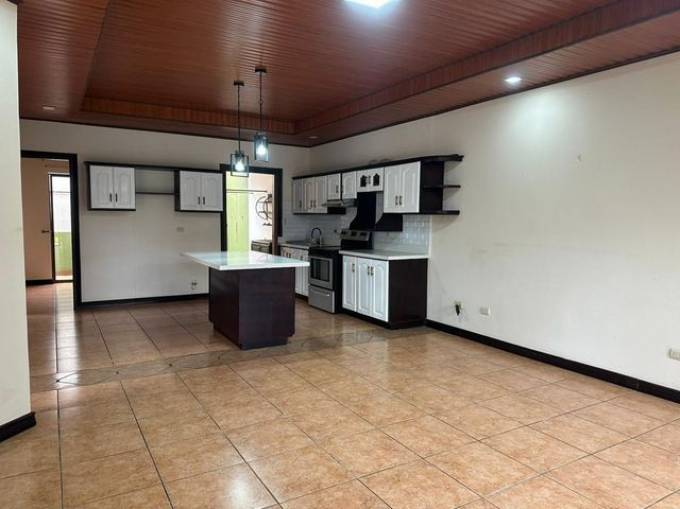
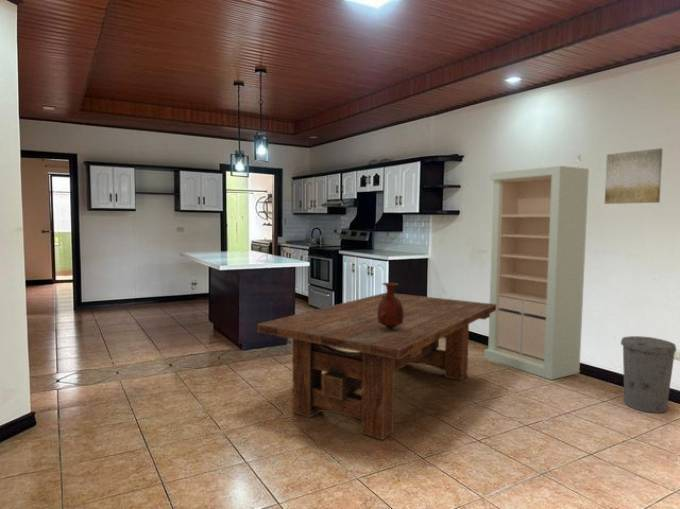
+ wall art (632, 177)
+ storage cabinet (532, 269)
+ dining table (390, 352)
+ vase (390, 305)
+ trash can (646, 372)
